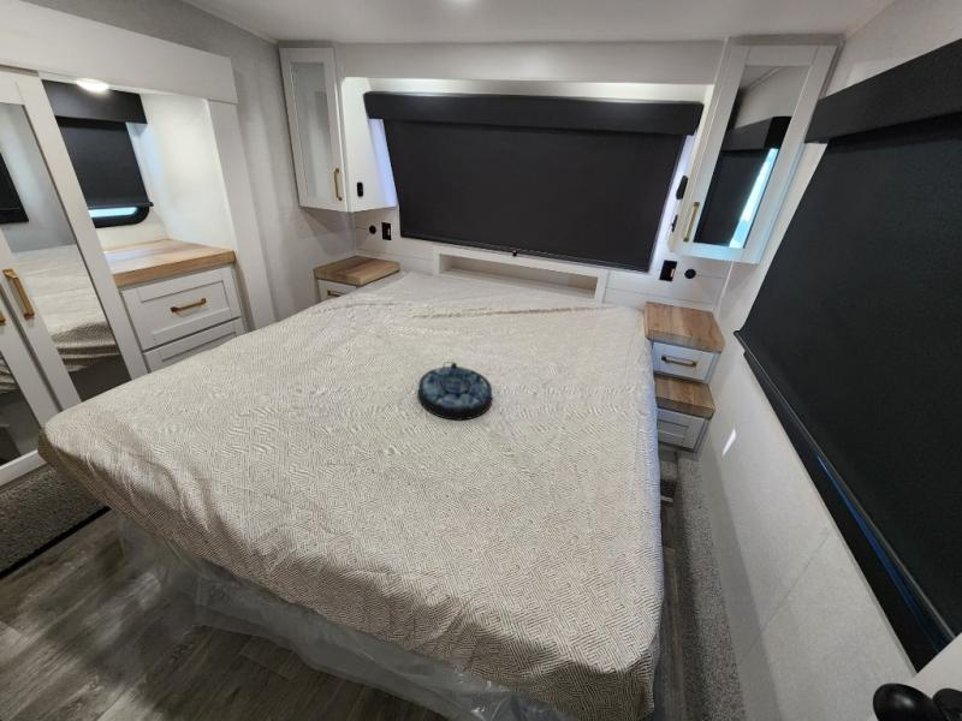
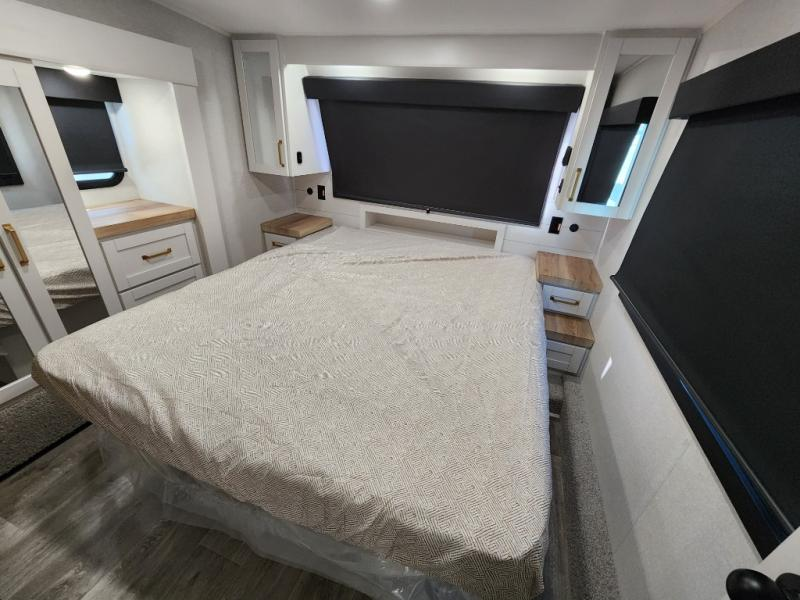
- serving tray (455, 385)
